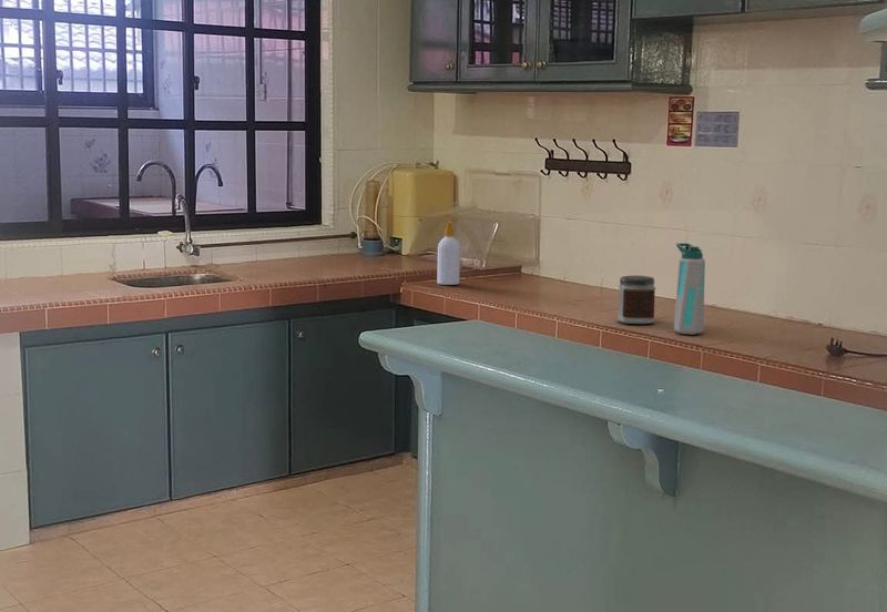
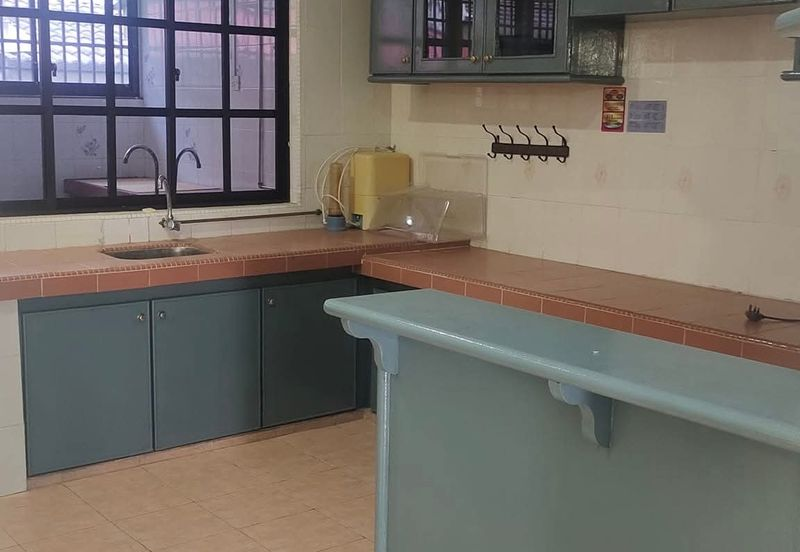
- soap bottle (449, 253)
- jar (636, 298)
- water bottle (689, 288)
